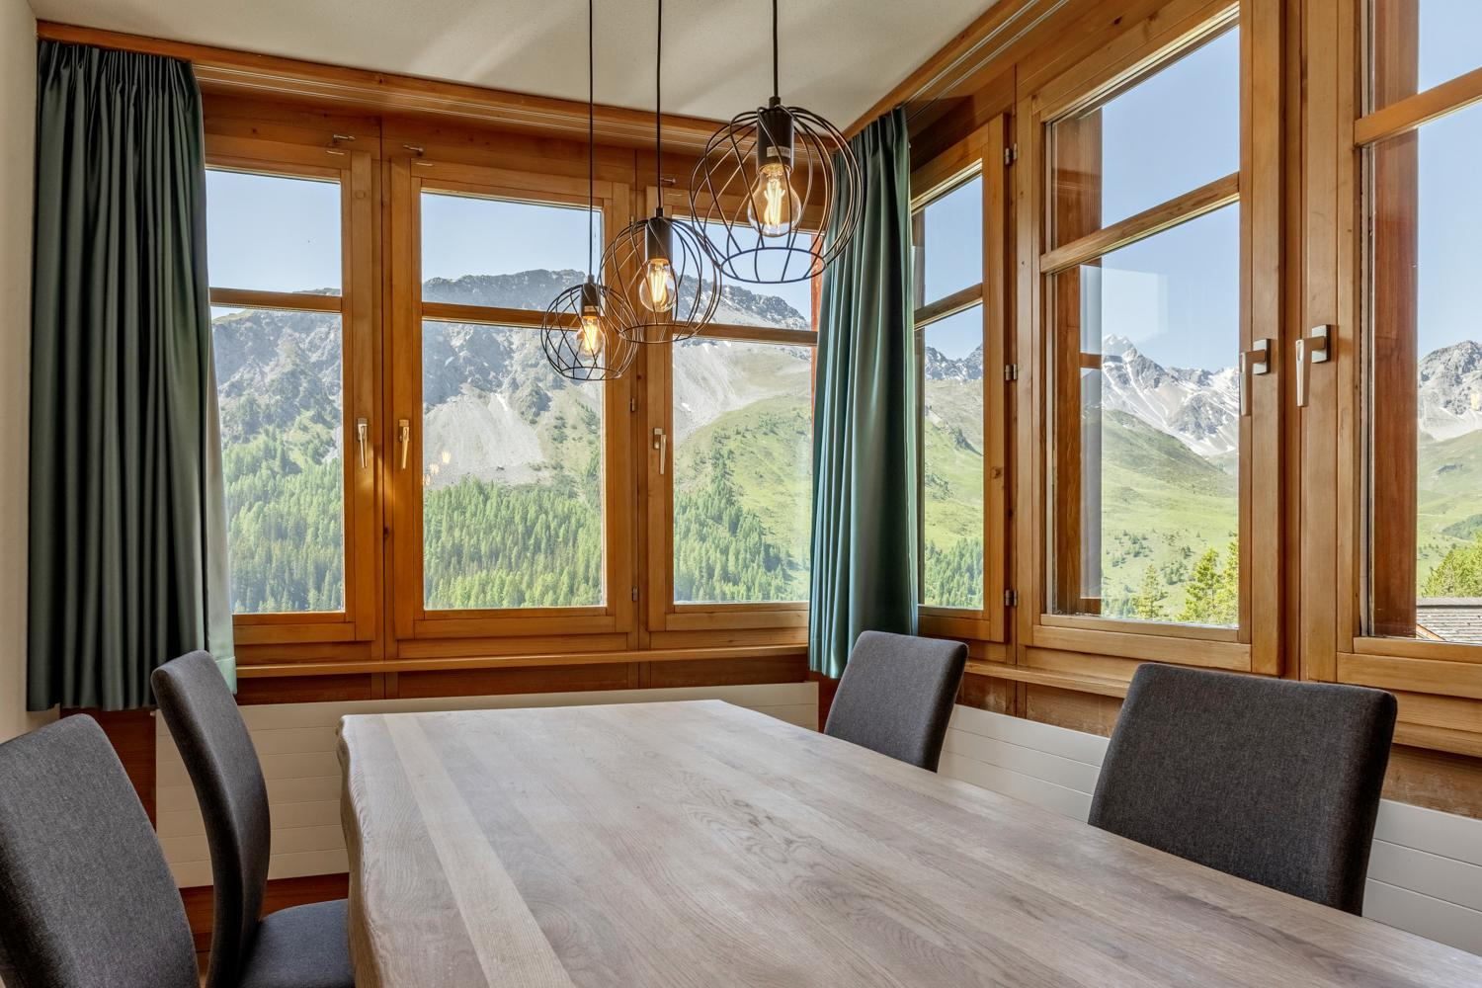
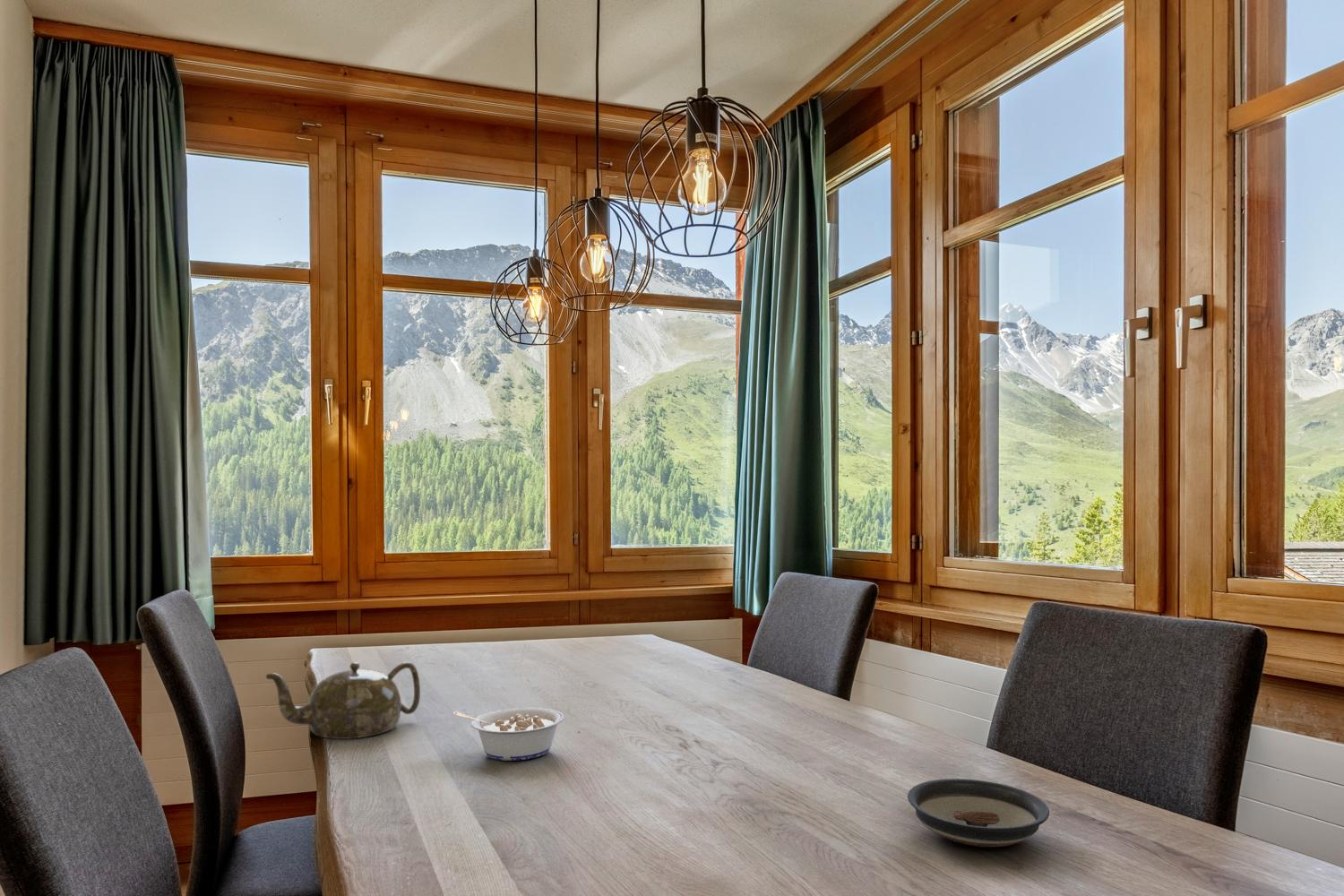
+ saucer (977, 817)
+ legume (514, 732)
+ teapot (347, 695)
